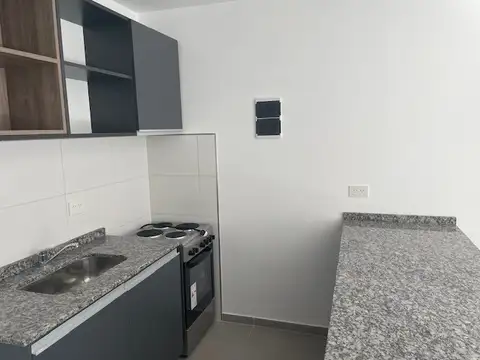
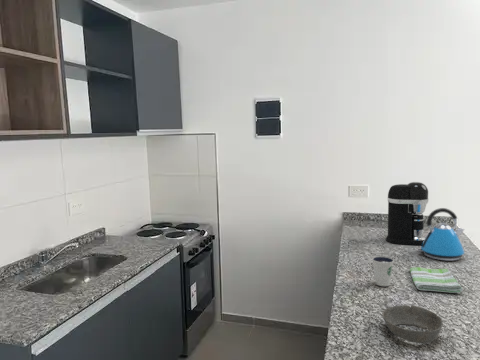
+ dish towel (433, 277)
+ kettle (441, 231)
+ bowl (411, 324)
+ coffee maker (407, 211)
+ dixie cup (382, 271)
